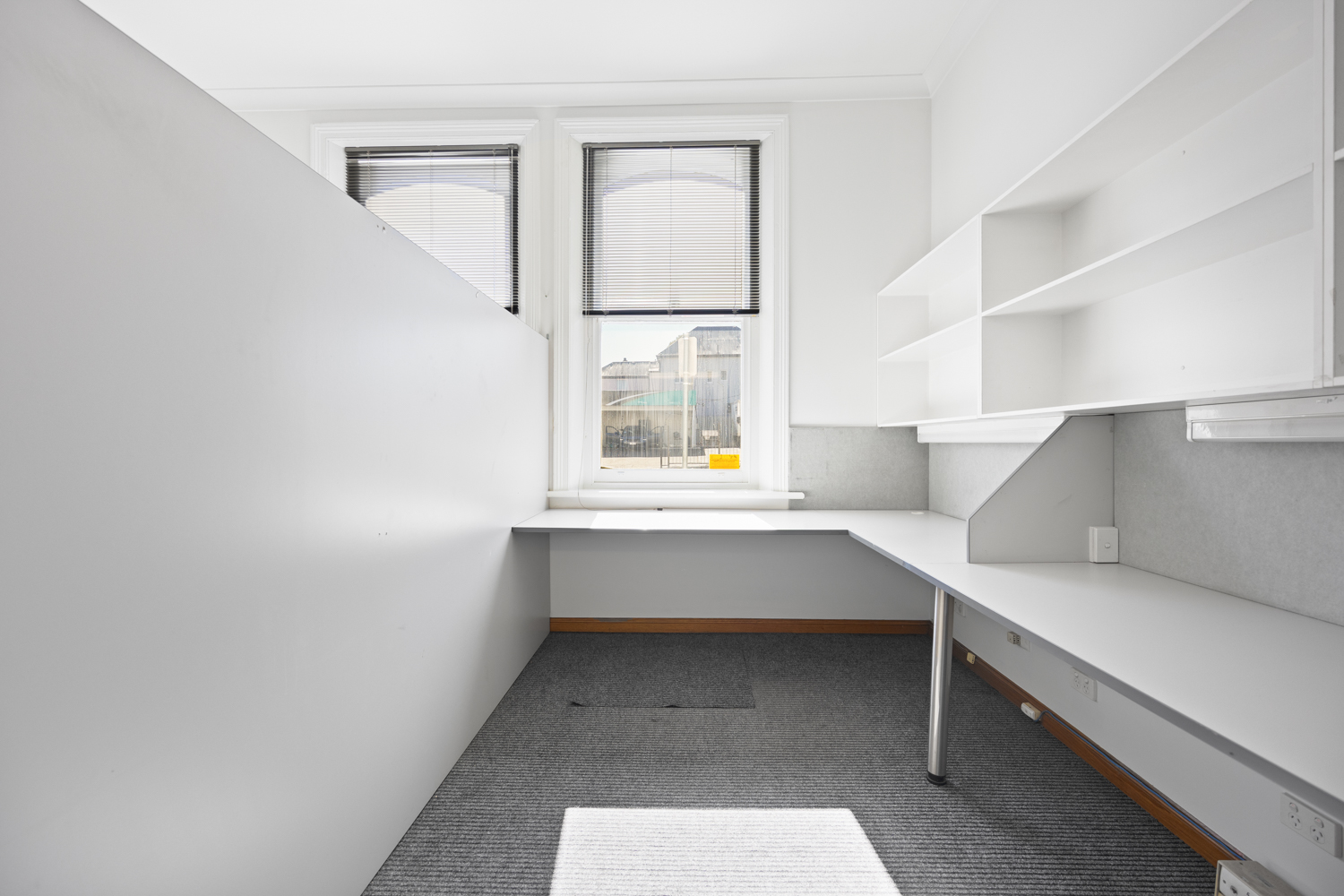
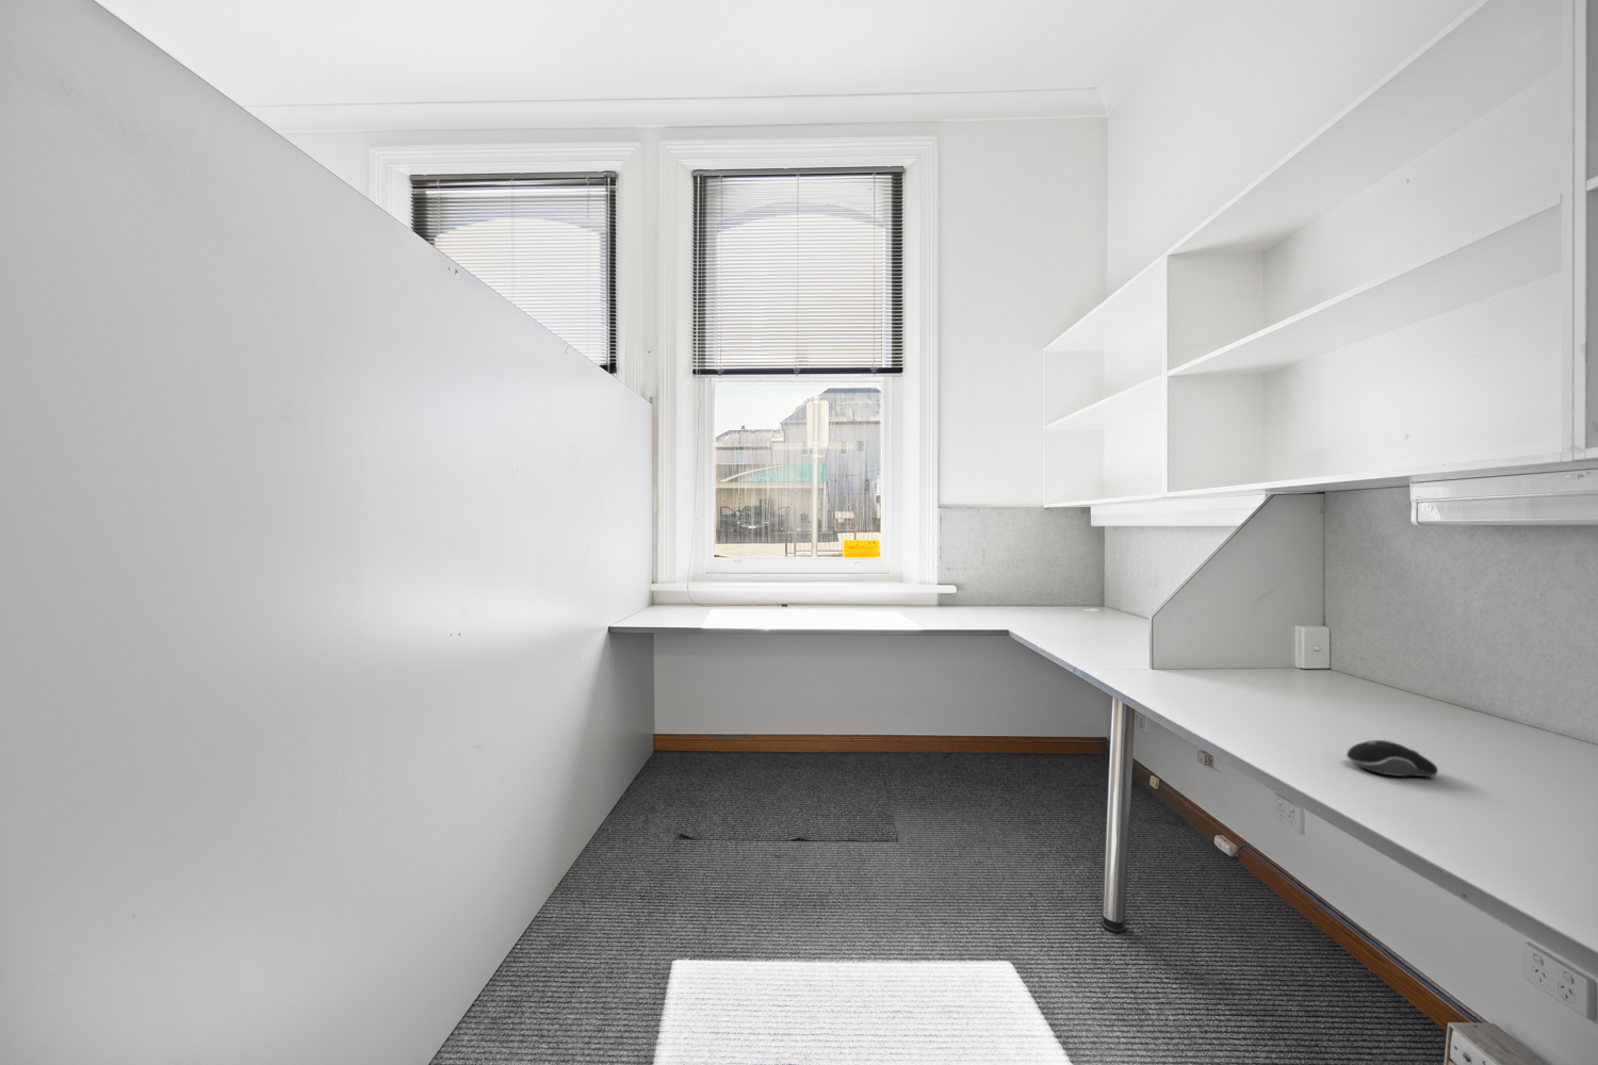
+ computer mouse (1388, 755)
